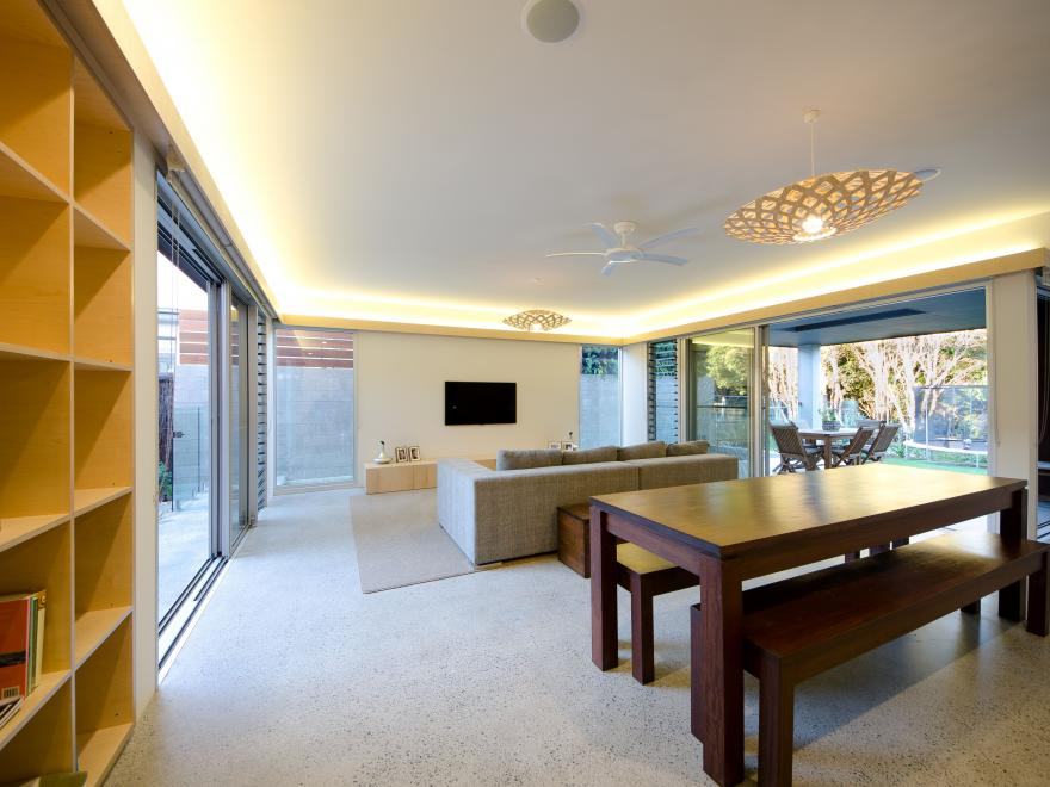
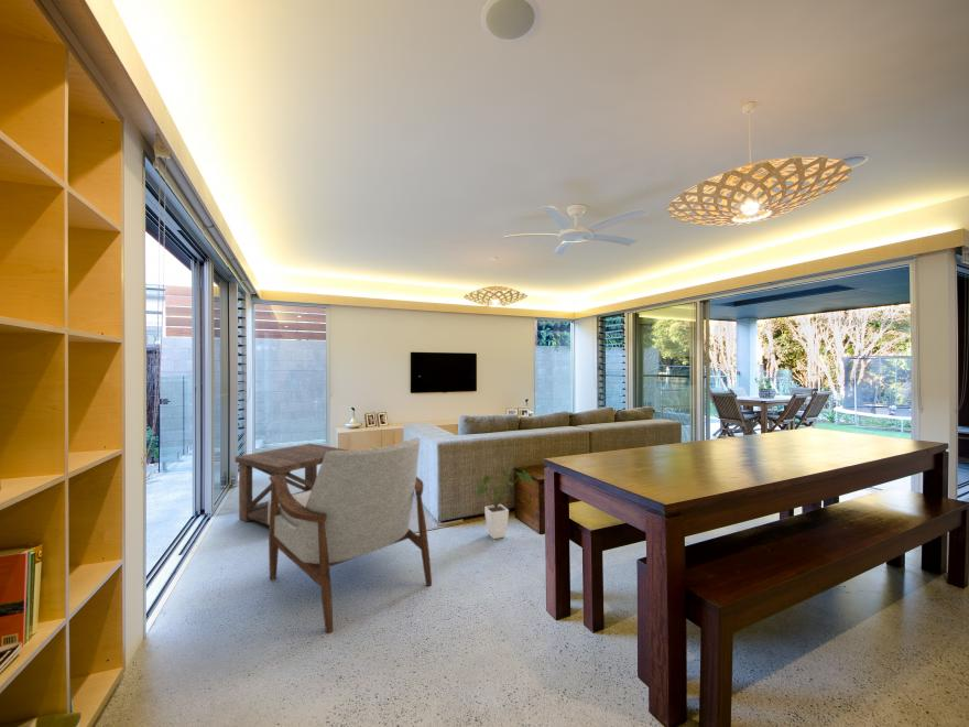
+ side table (296, 484)
+ armchair (351, 506)
+ house plant (498, 502)
